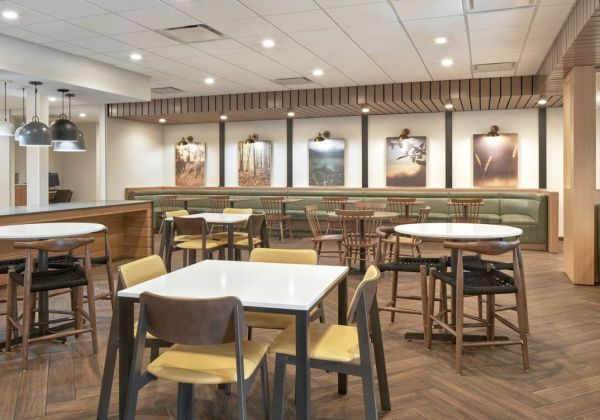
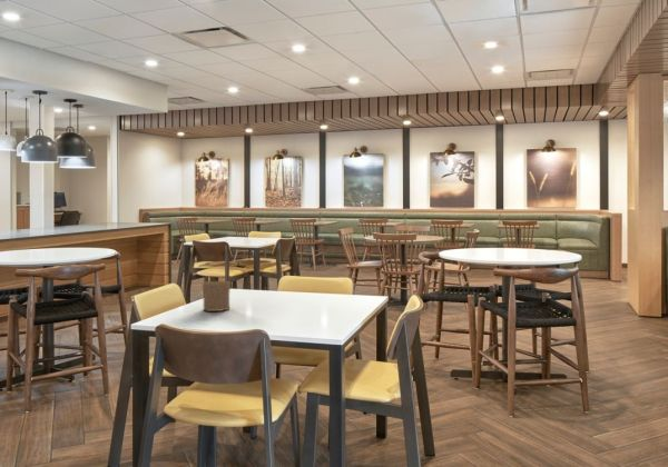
+ cup (216, 296)
